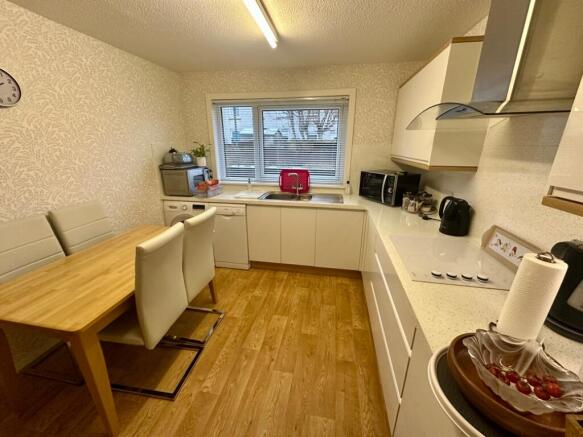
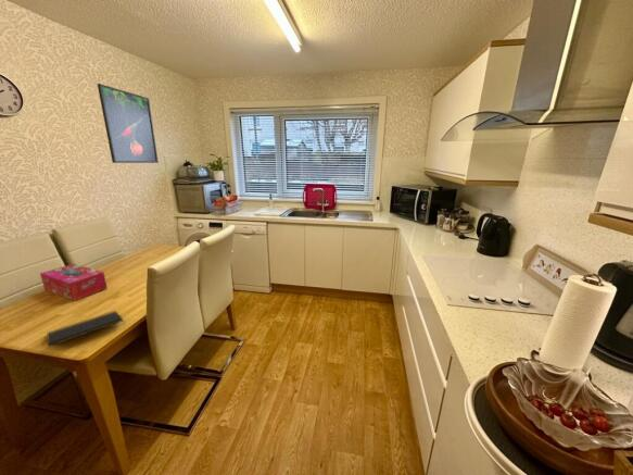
+ notepad (86, 326)
+ tissue box (74, 280)
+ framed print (131, 128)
